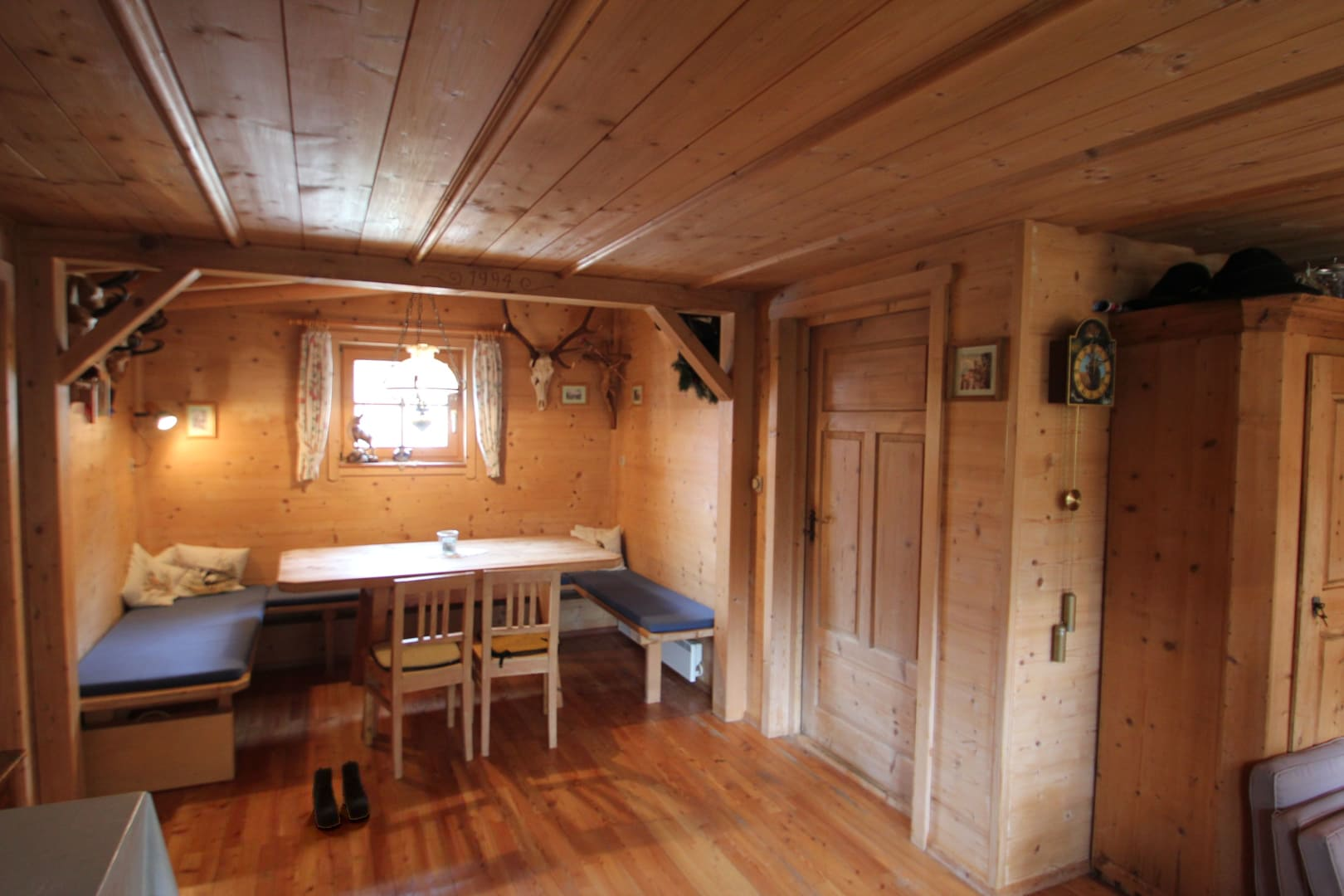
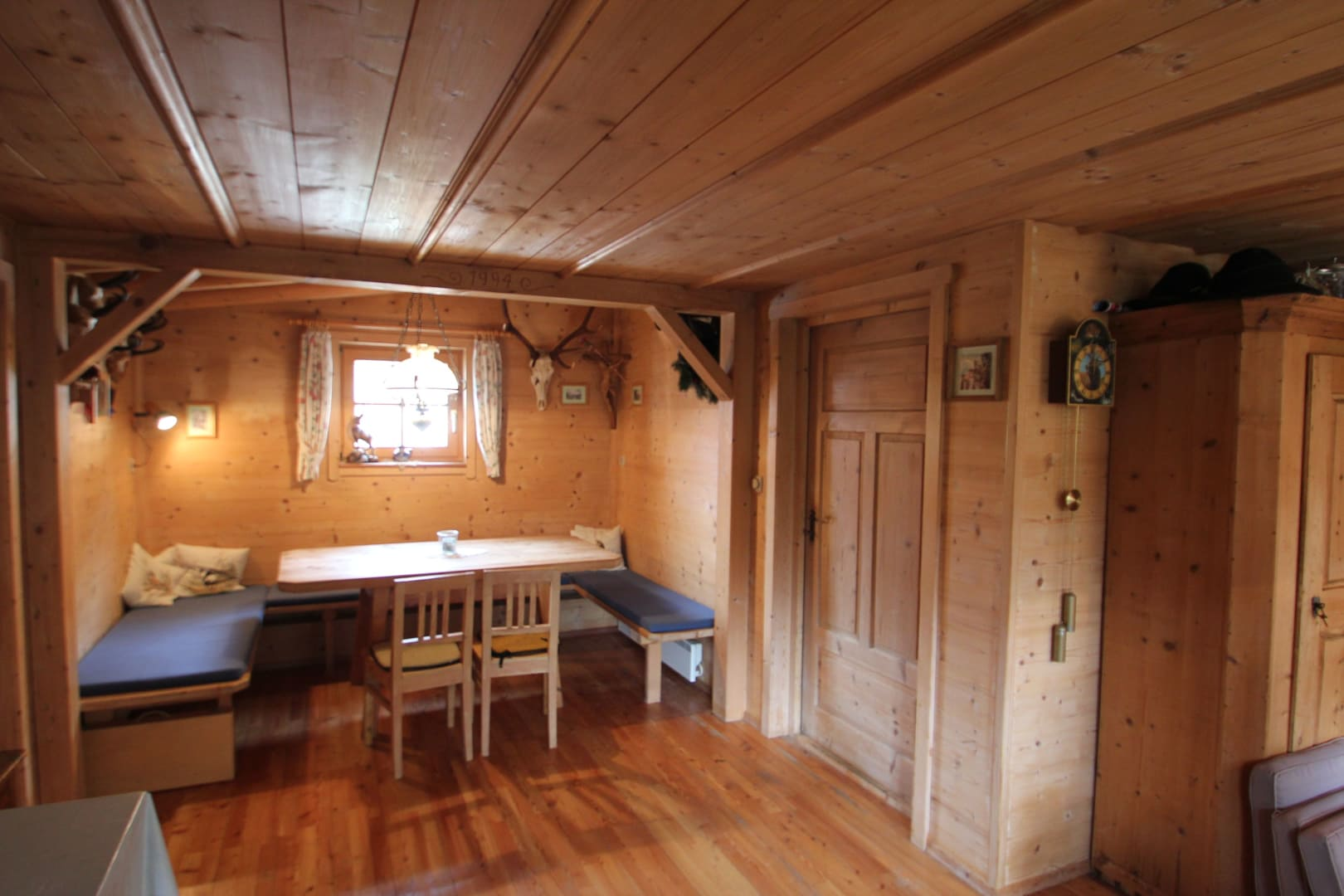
- boots (342, 790)
